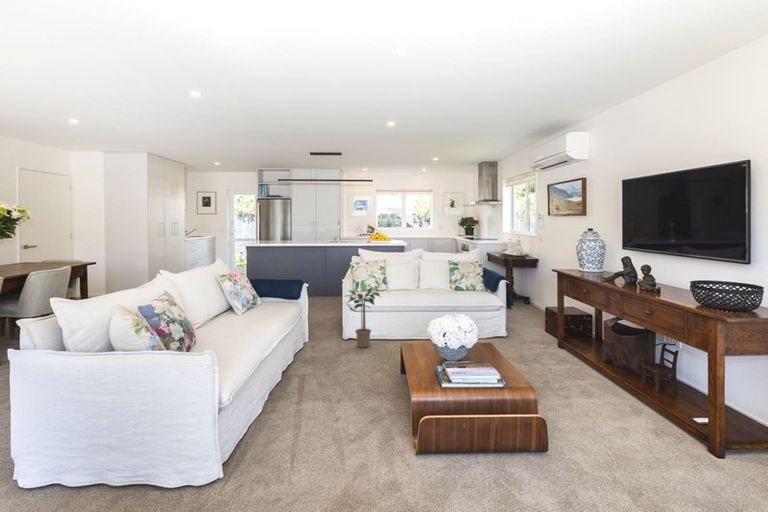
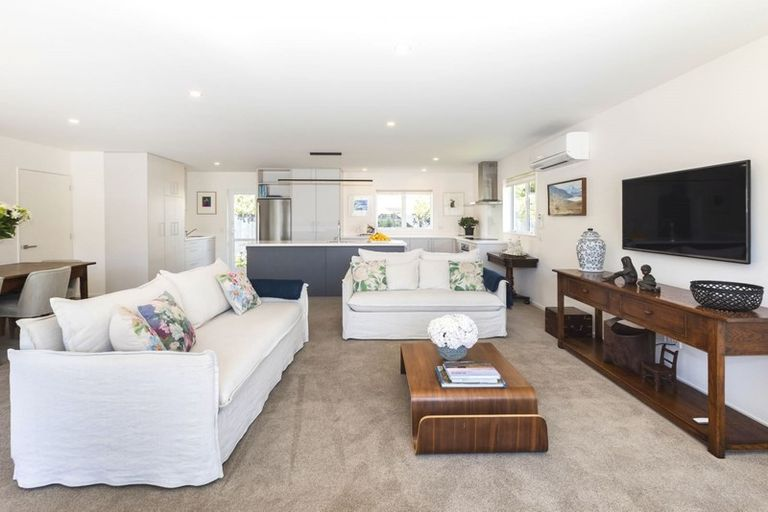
- potted plant (364, 315)
